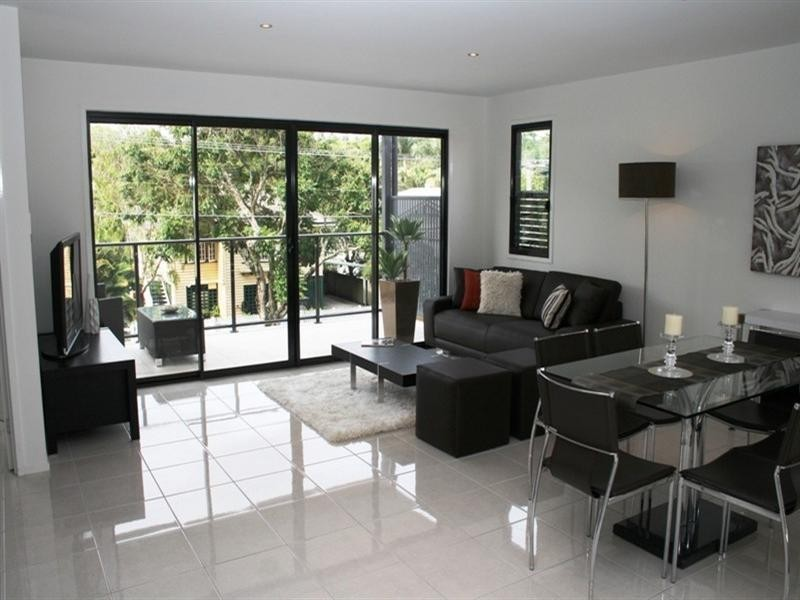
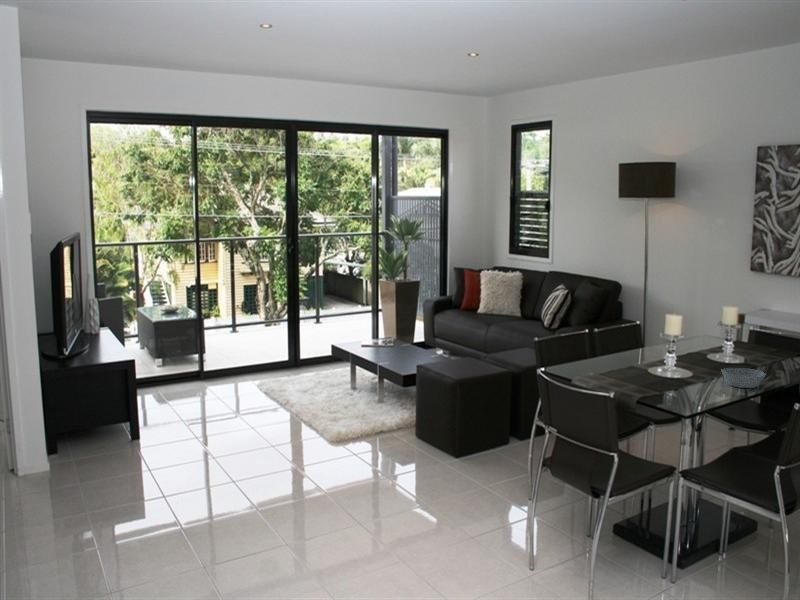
+ bowl (742, 378)
